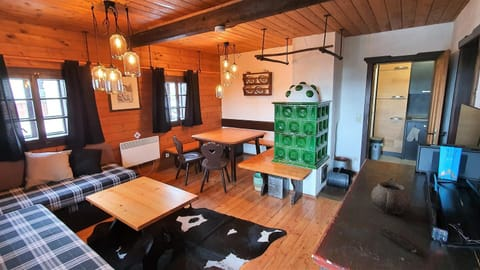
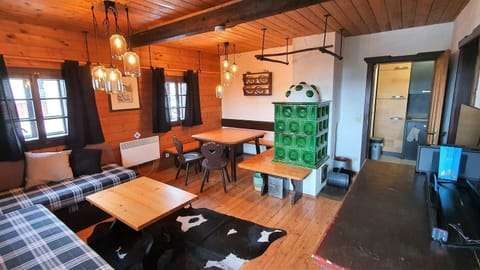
- remote control (397, 239)
- teapot (390, 197)
